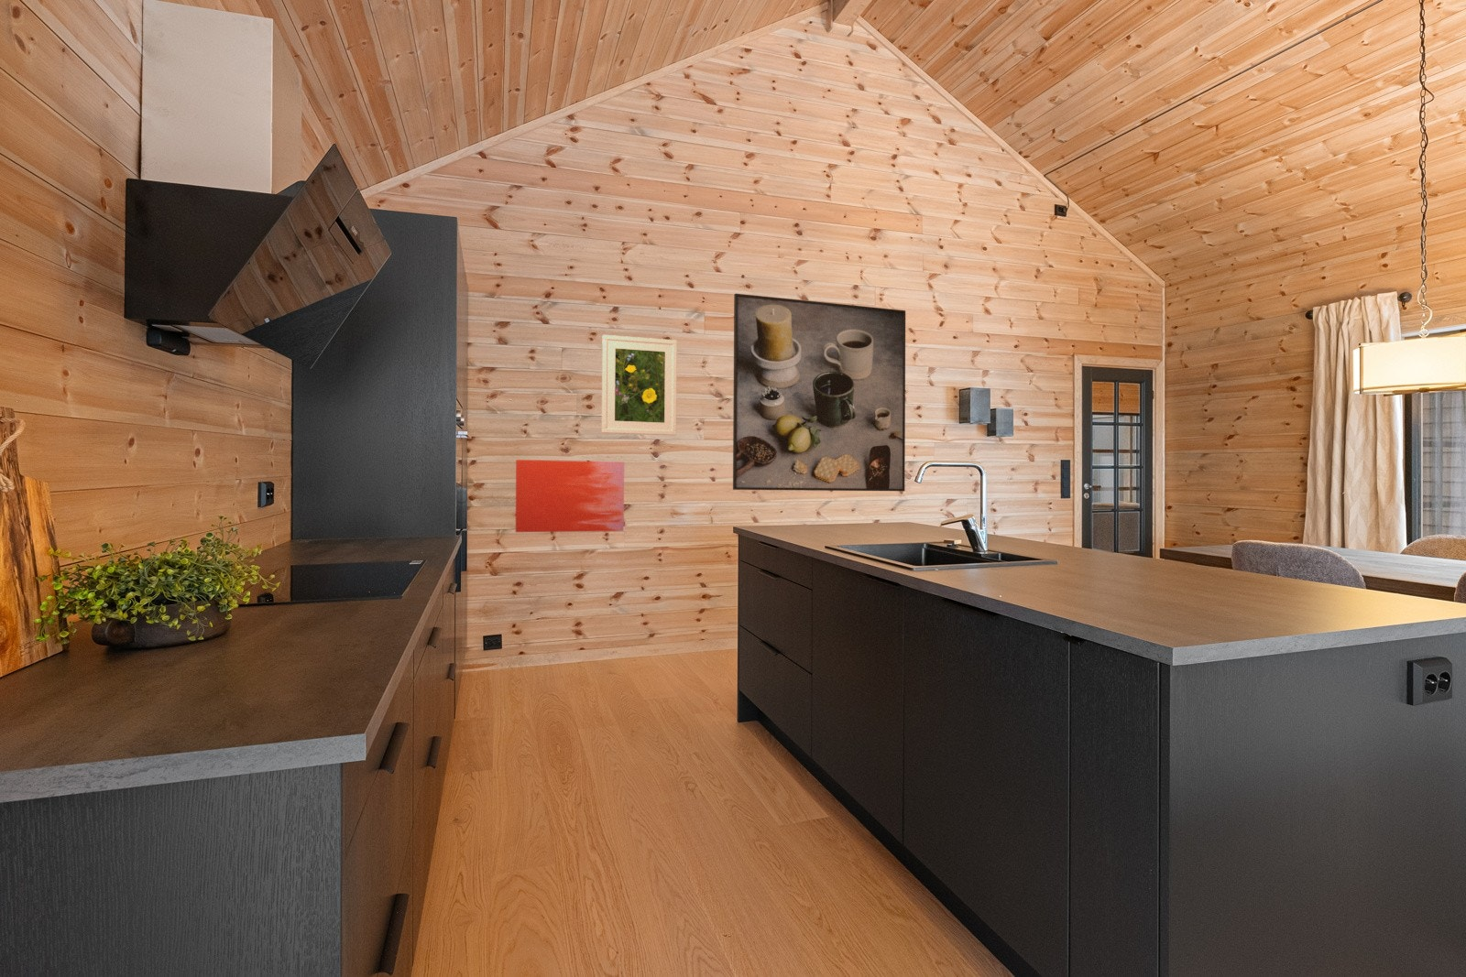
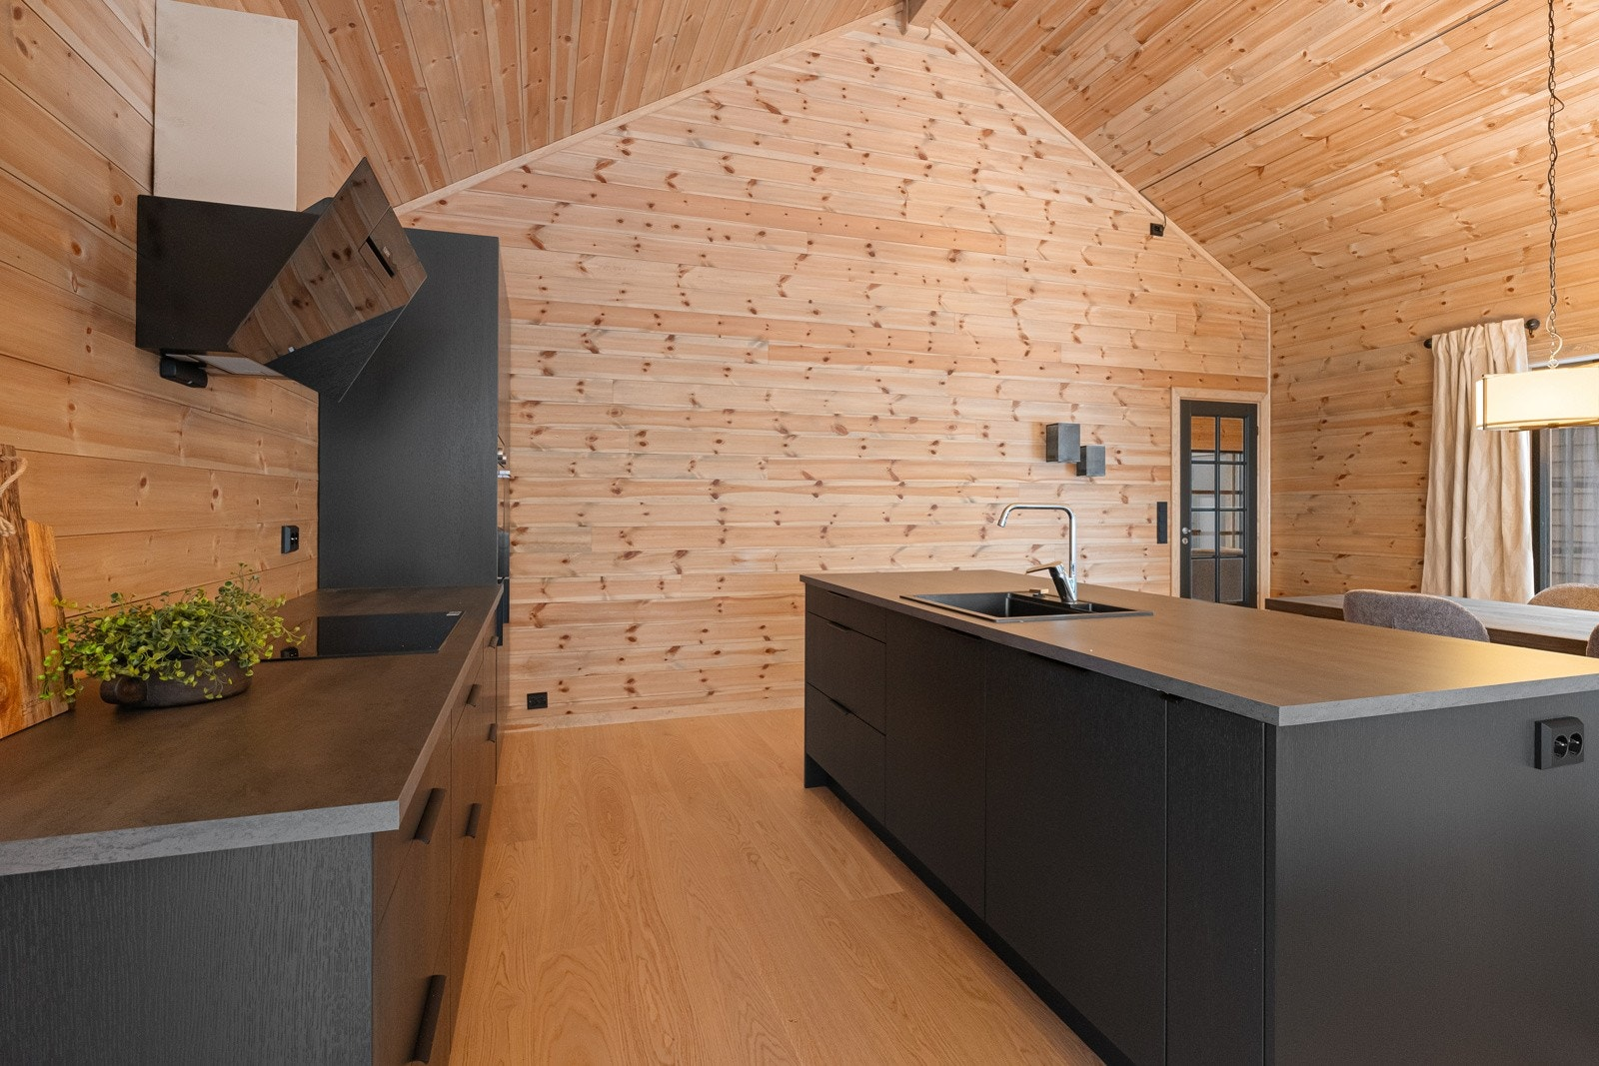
- wall art (570, 496)
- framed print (639, 386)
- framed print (821, 396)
